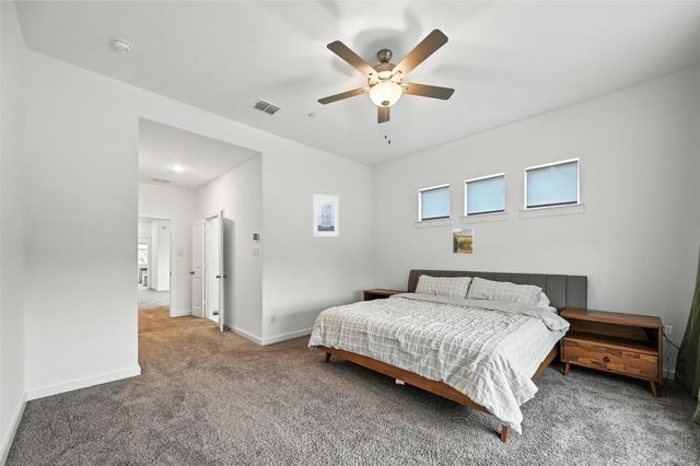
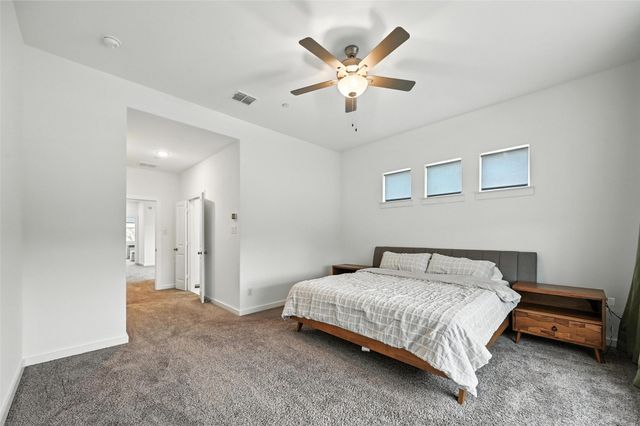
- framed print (326, 215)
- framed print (463, 241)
